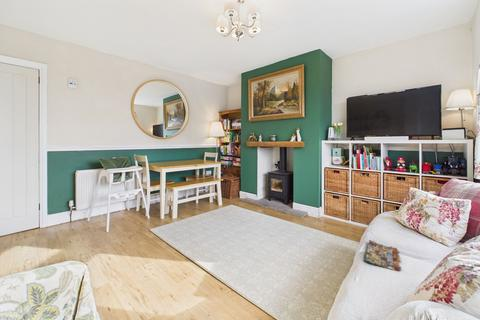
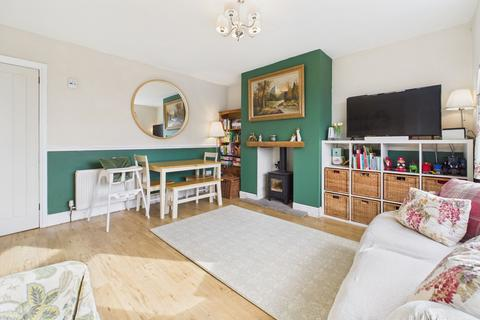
- magazine (383, 253)
